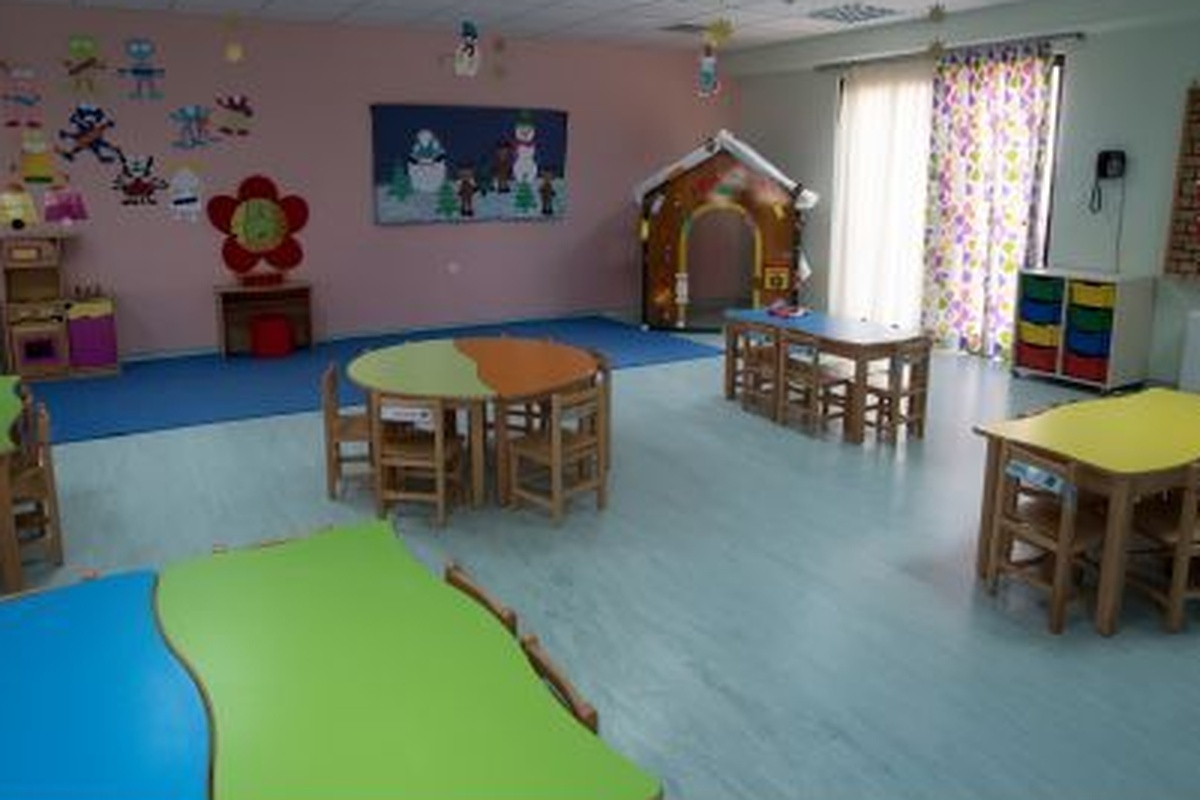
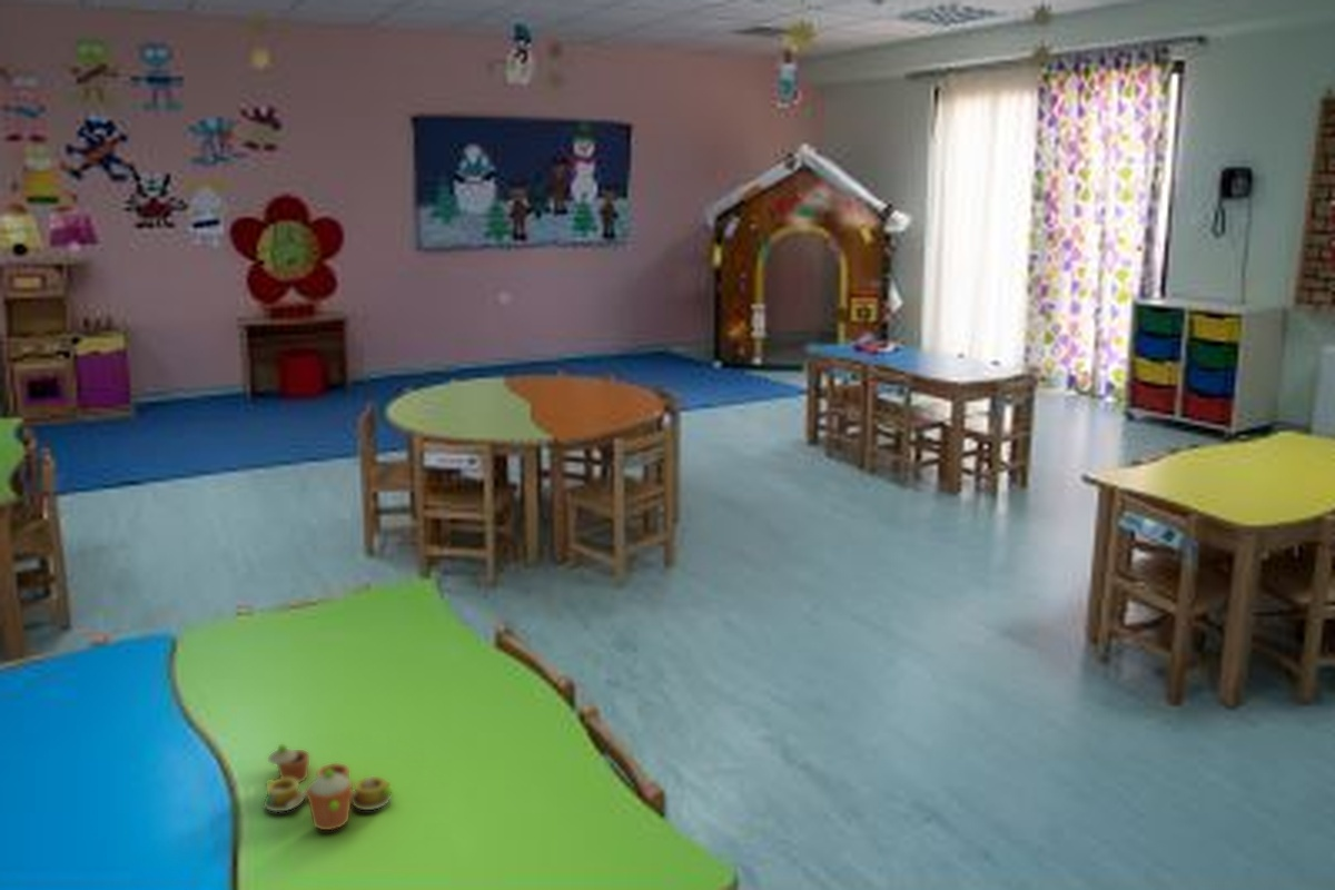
+ toy tea set (317, 775)
